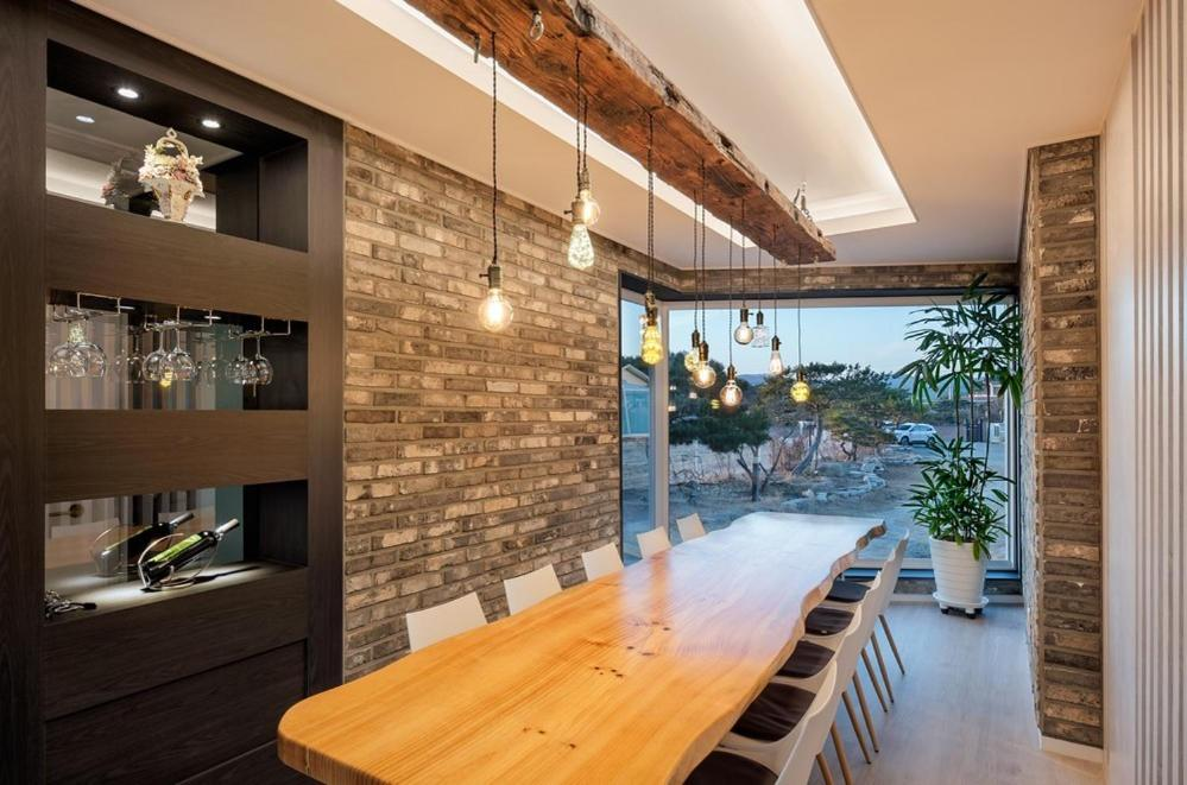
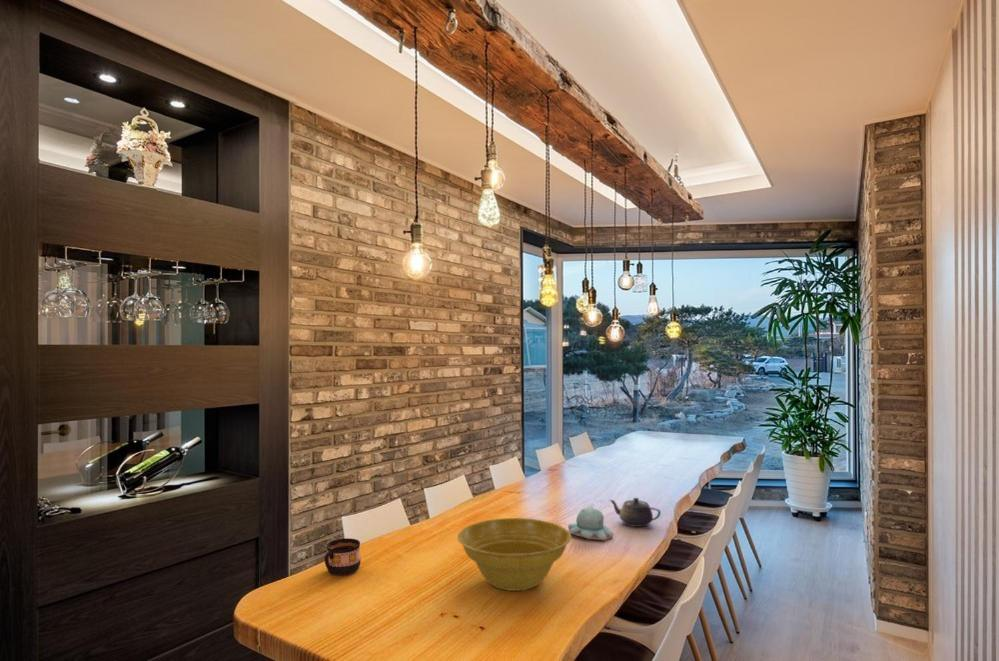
+ teapot (634, 510)
+ cup (341, 557)
+ planter bowl (514, 557)
+ candle (590, 519)
